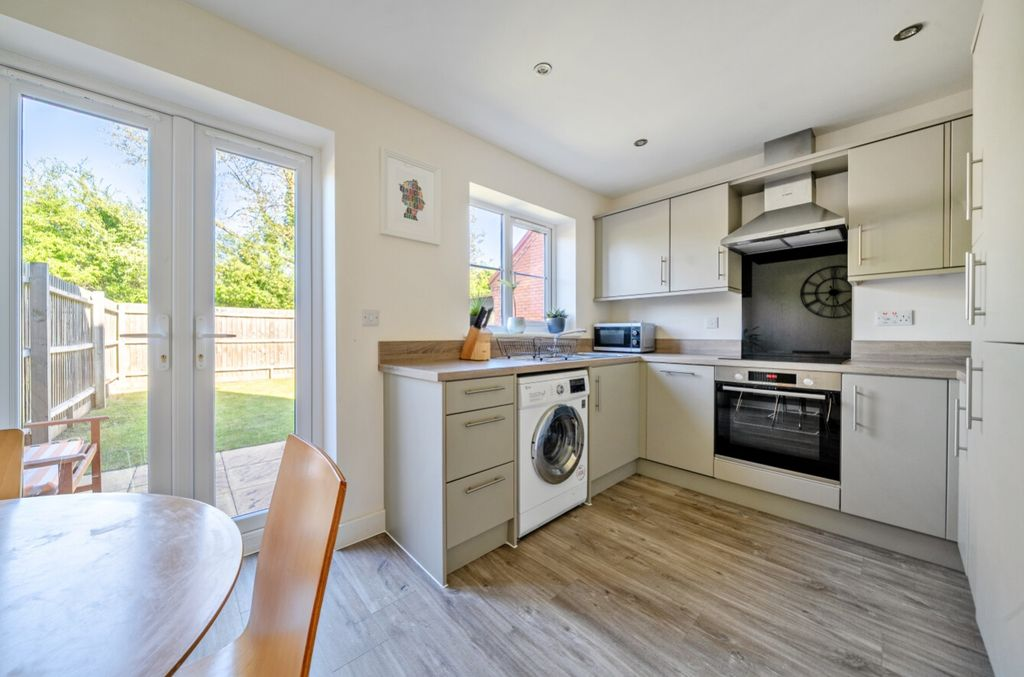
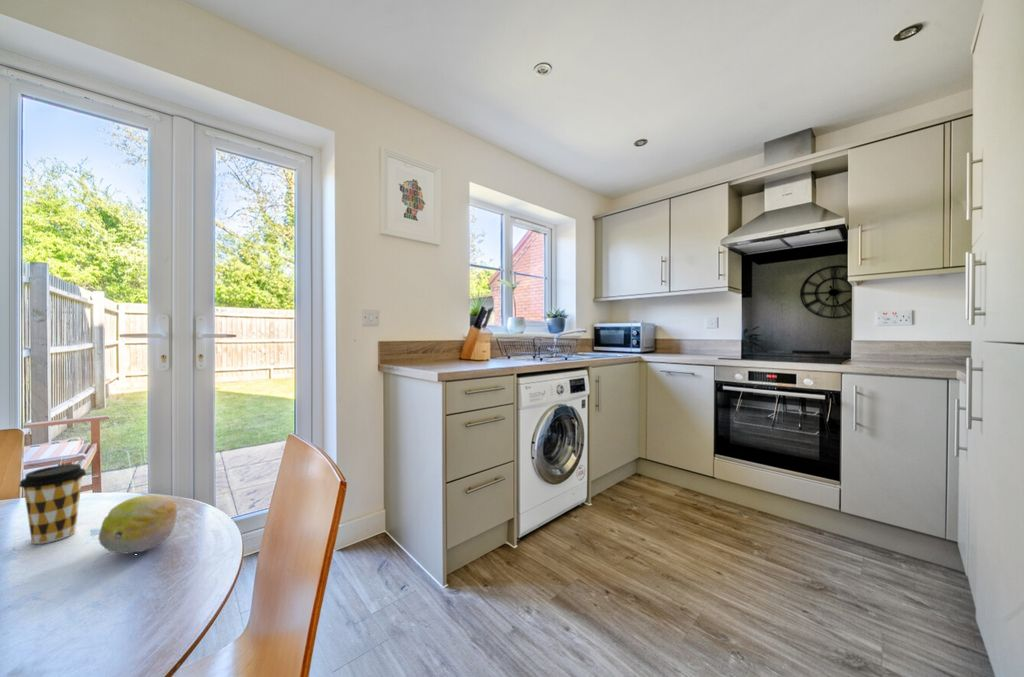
+ coffee cup (54, 503)
+ fruit (139, 521)
